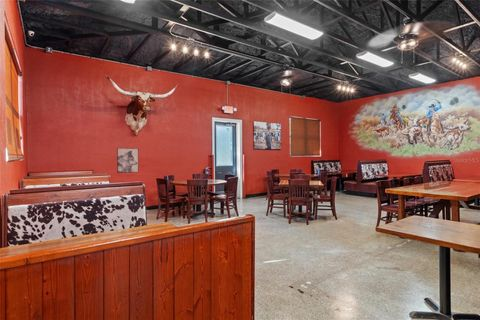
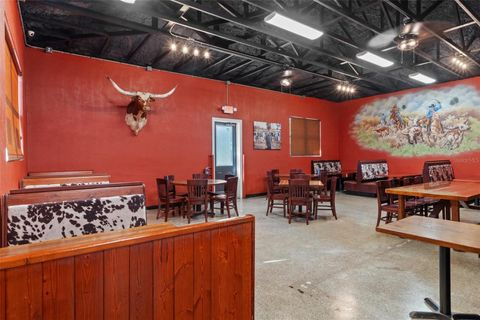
- wall art (128, 160)
